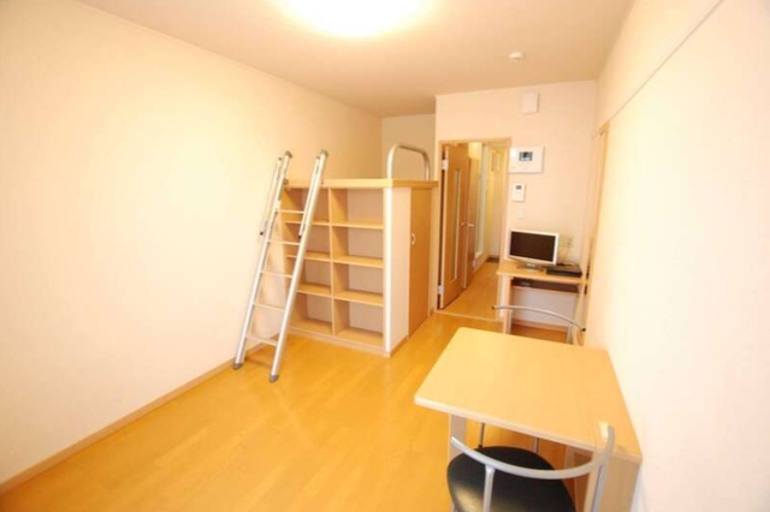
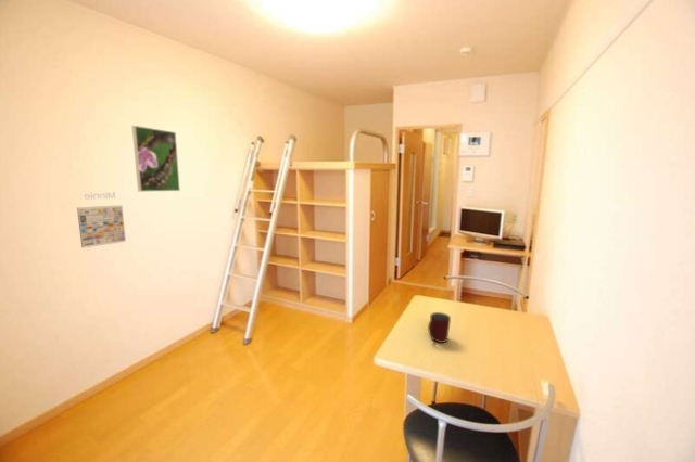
+ mug (437, 328)
+ calendar (102, 218)
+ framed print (157, 161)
